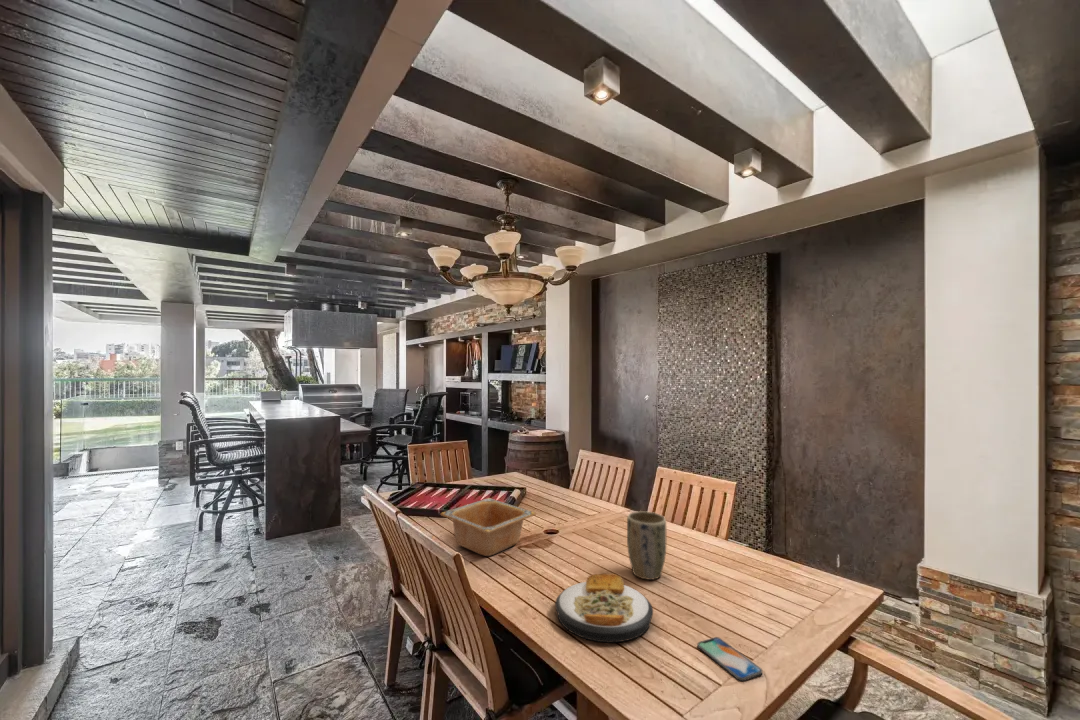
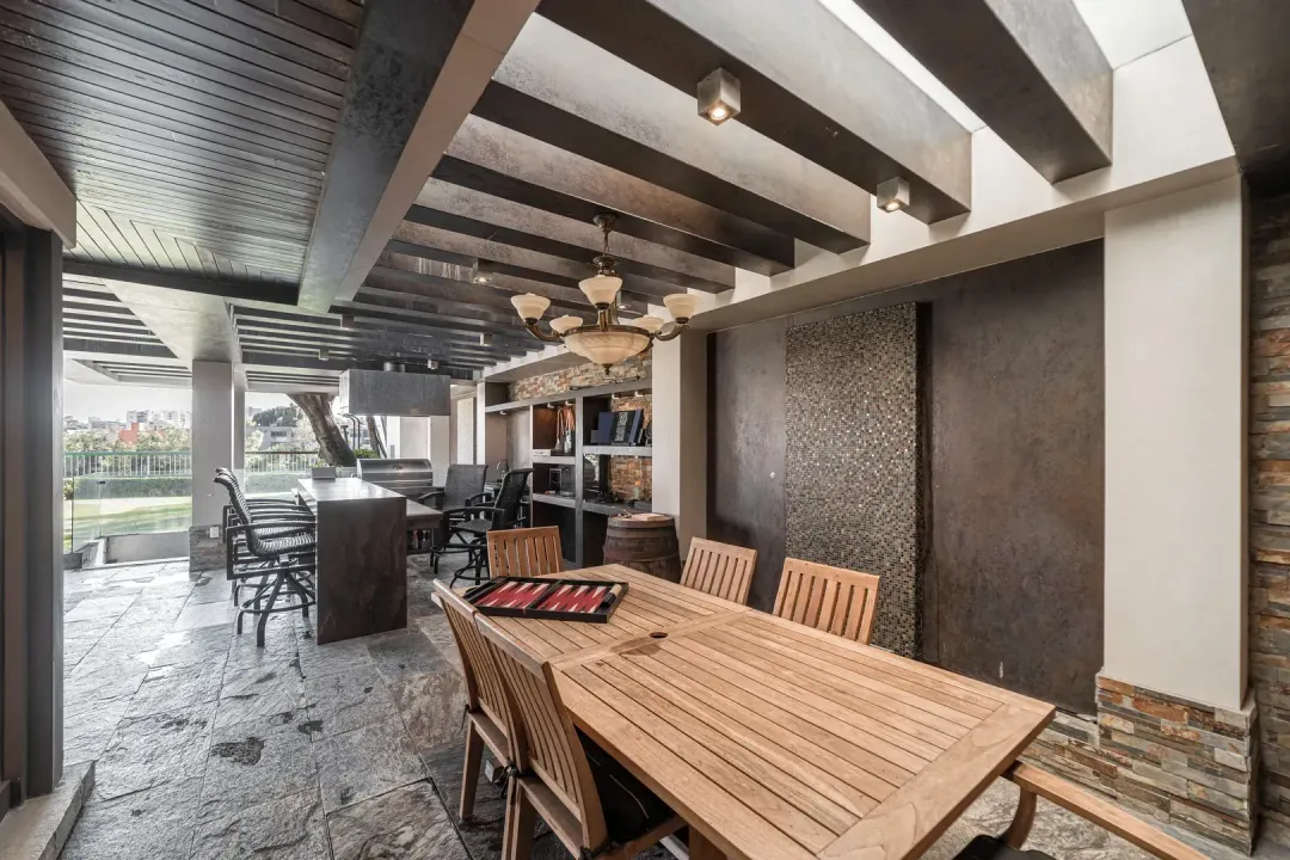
- serving bowl (488, 528)
- plant pot (646, 545)
- smartphone (728, 657)
- plate (603, 604)
